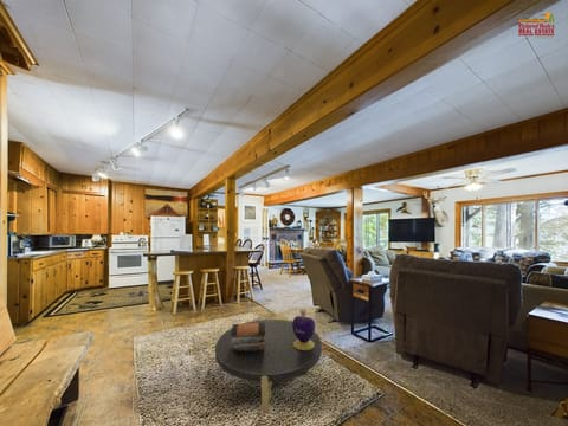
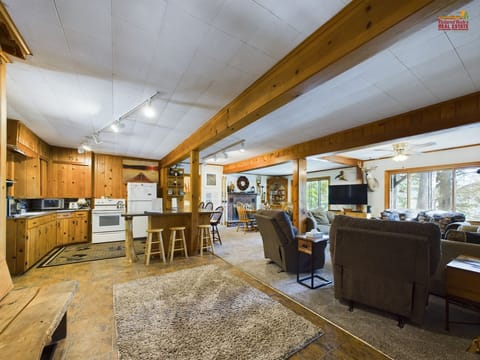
- coffee table (269, 360)
- decorative container (303, 327)
- book stack (248, 336)
